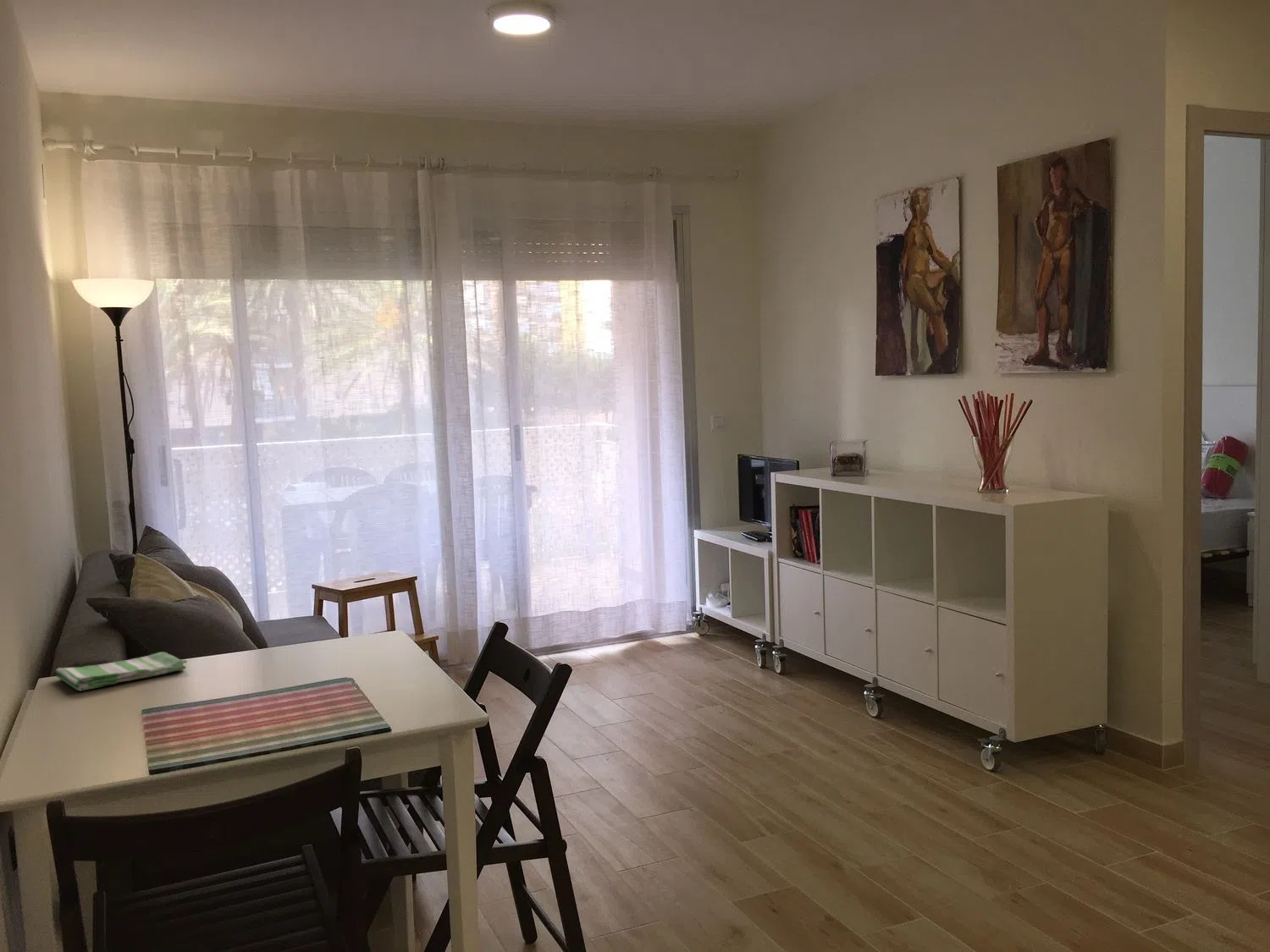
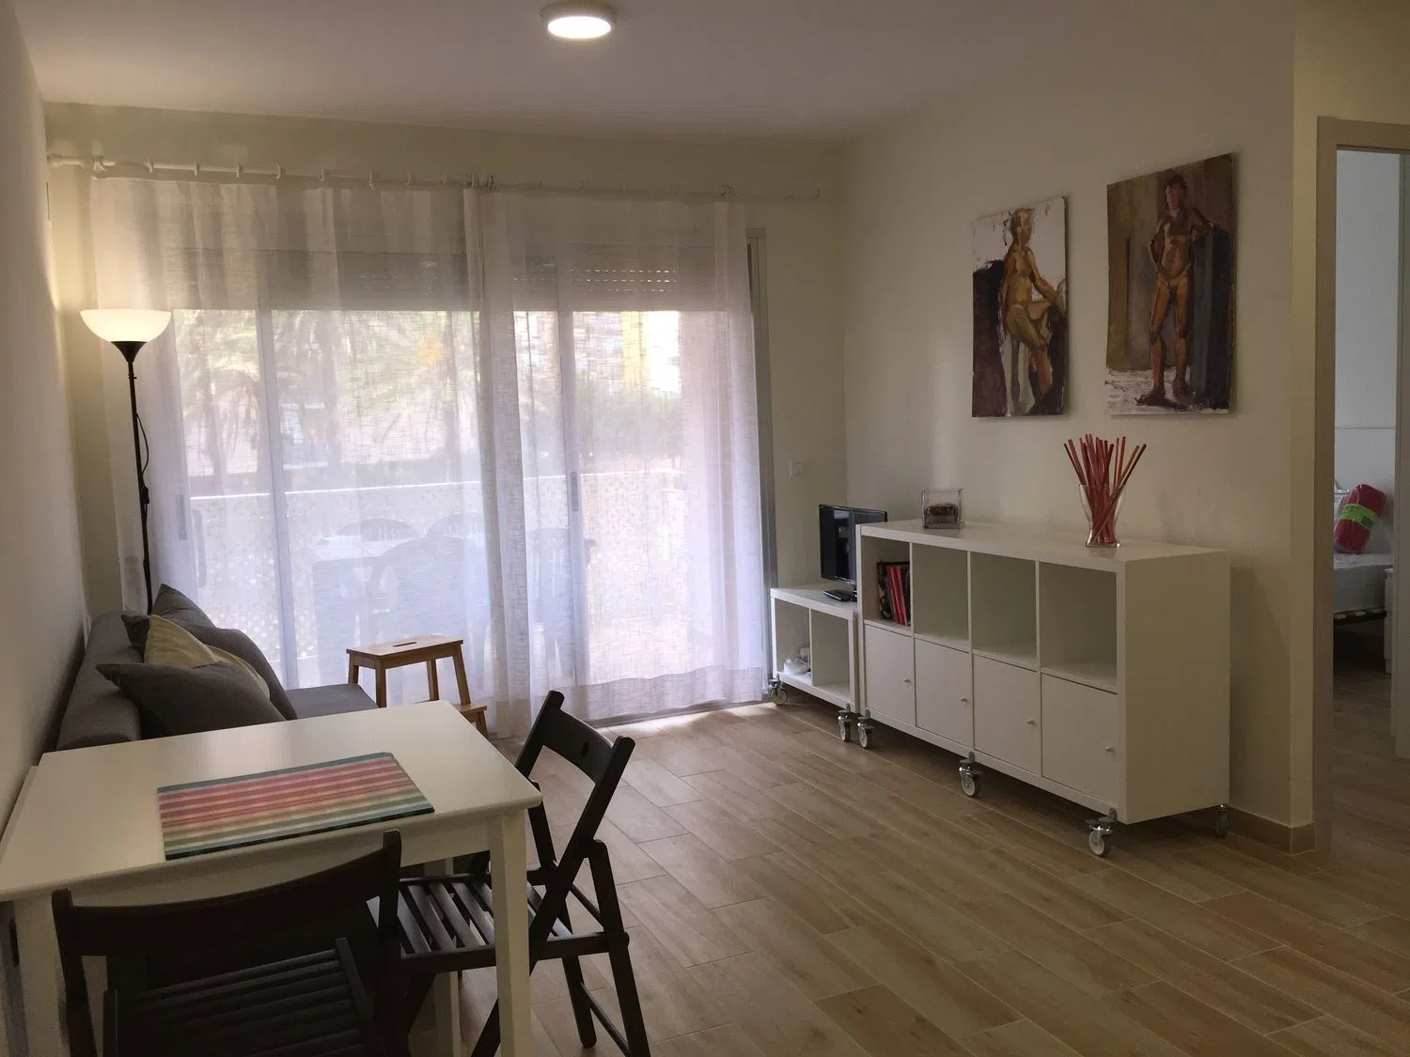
- dish towel (121, 668)
